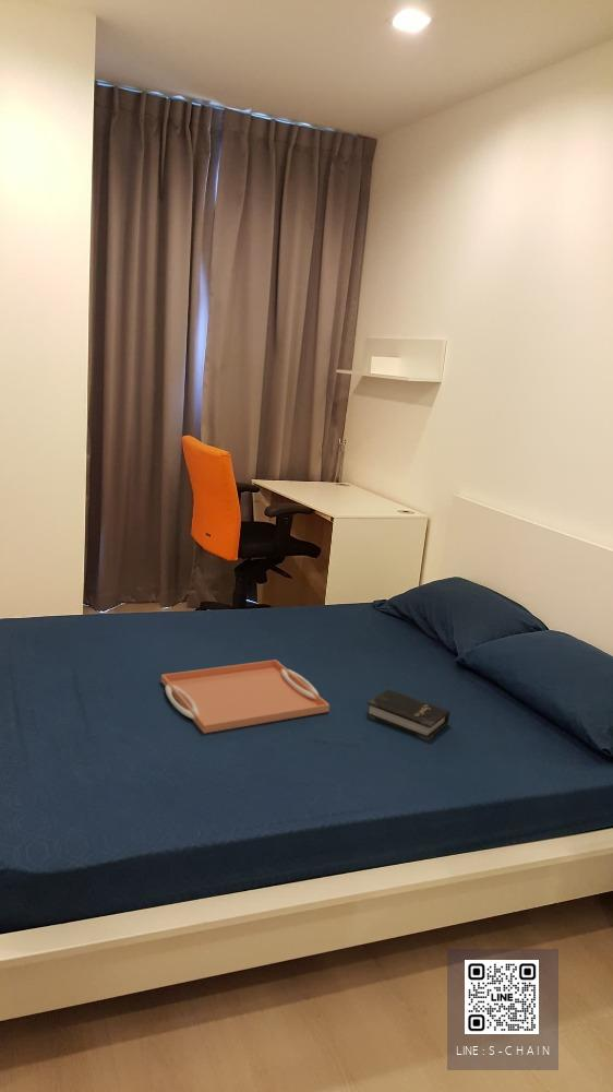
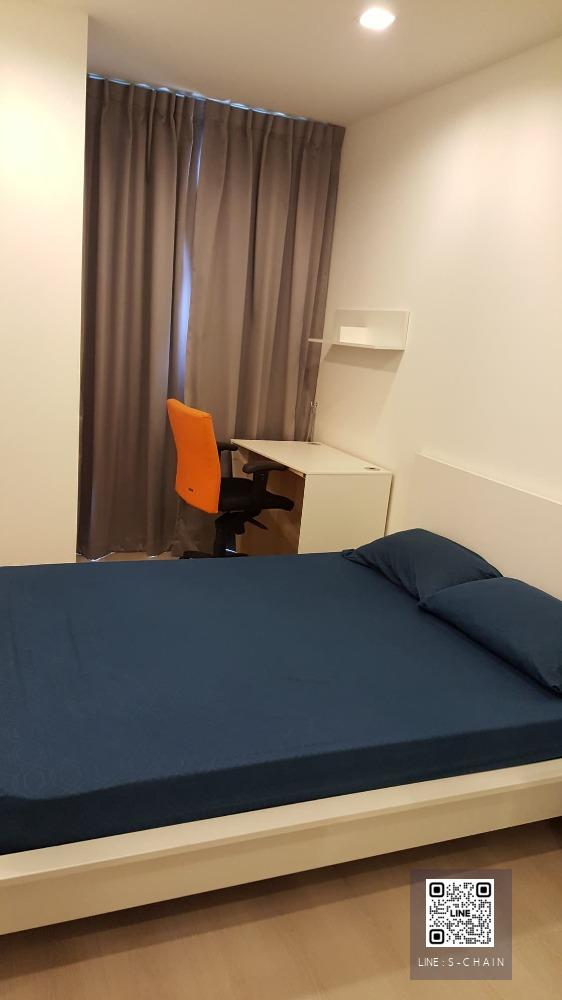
- serving tray (243, 692)
- hardback book (408, 713)
